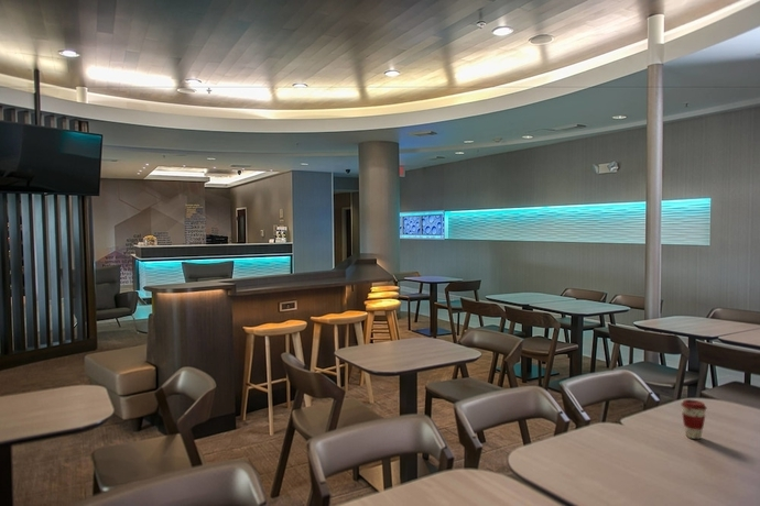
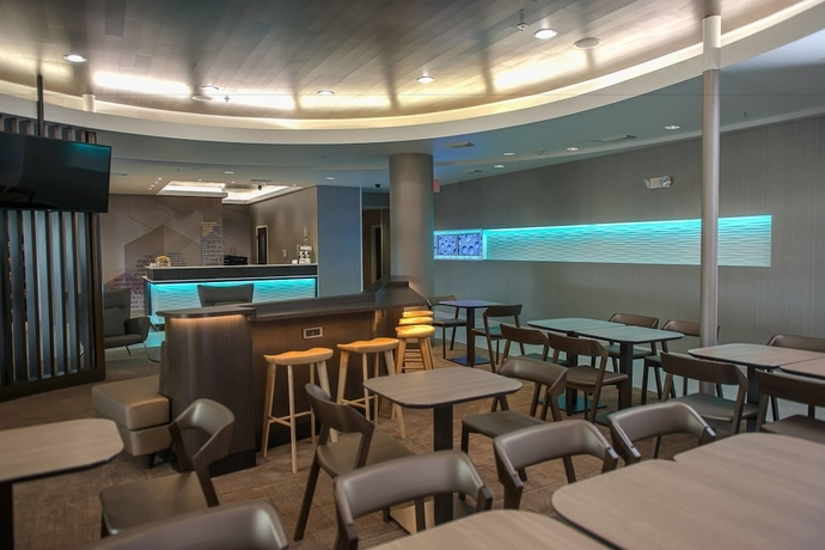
- coffee cup (693, 419)
